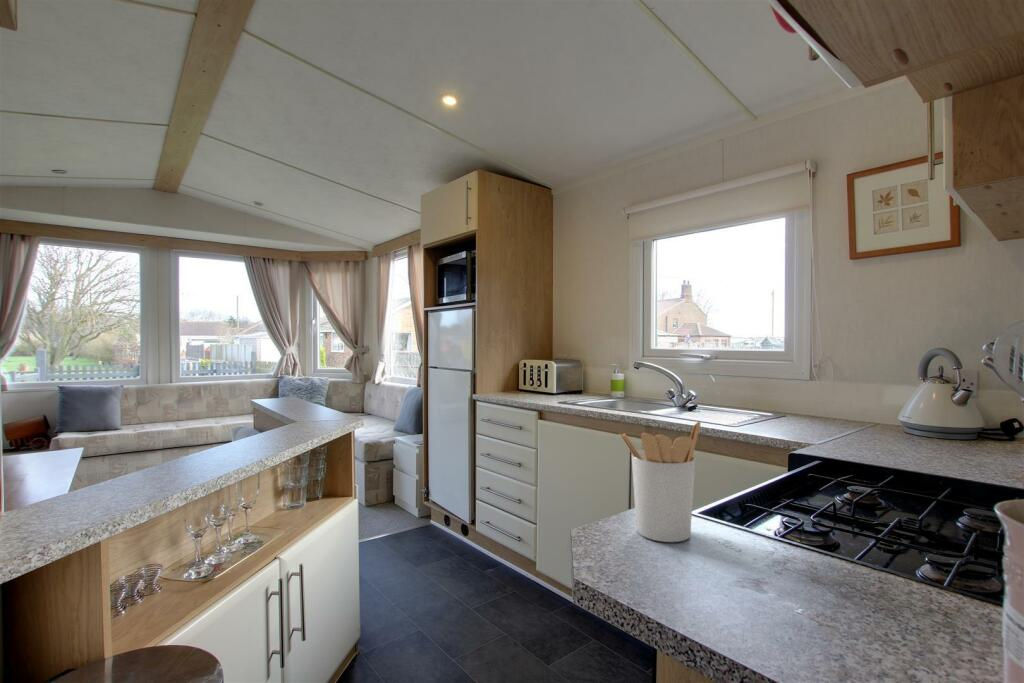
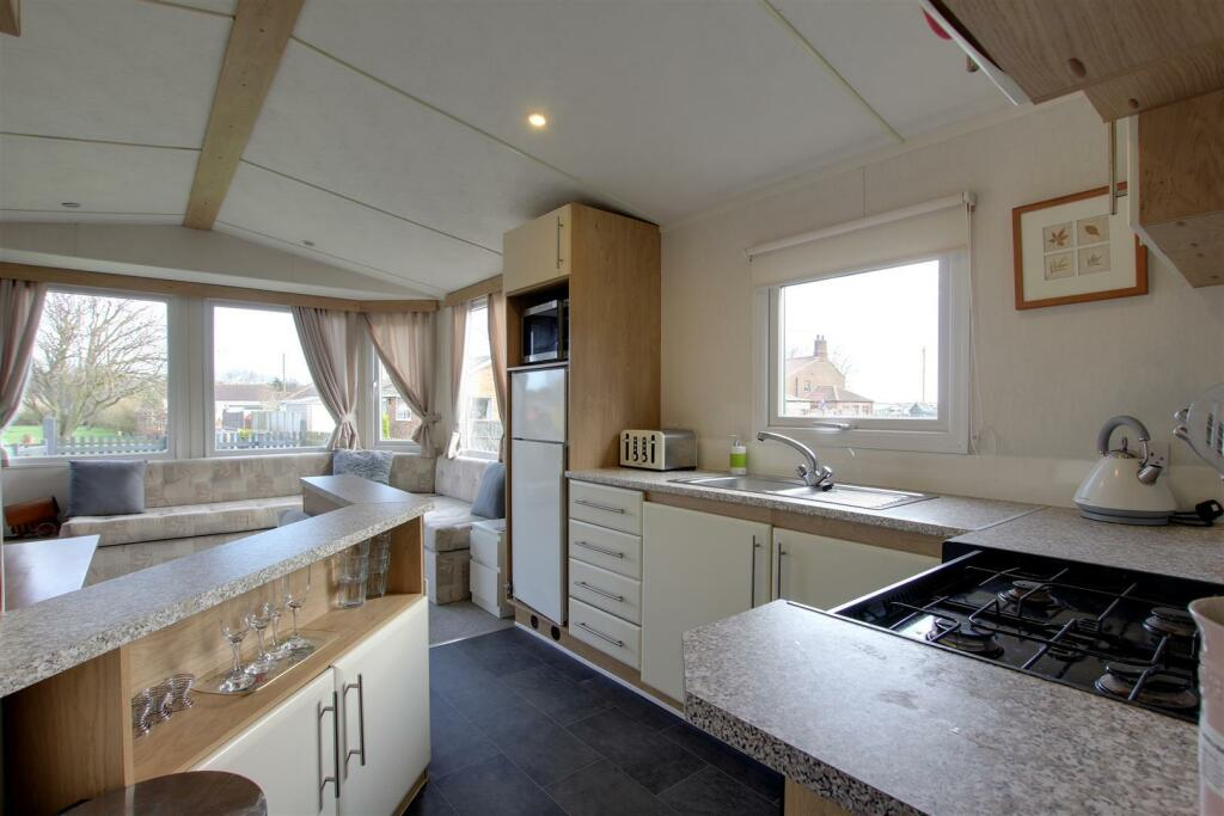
- utensil holder (664, 479)
